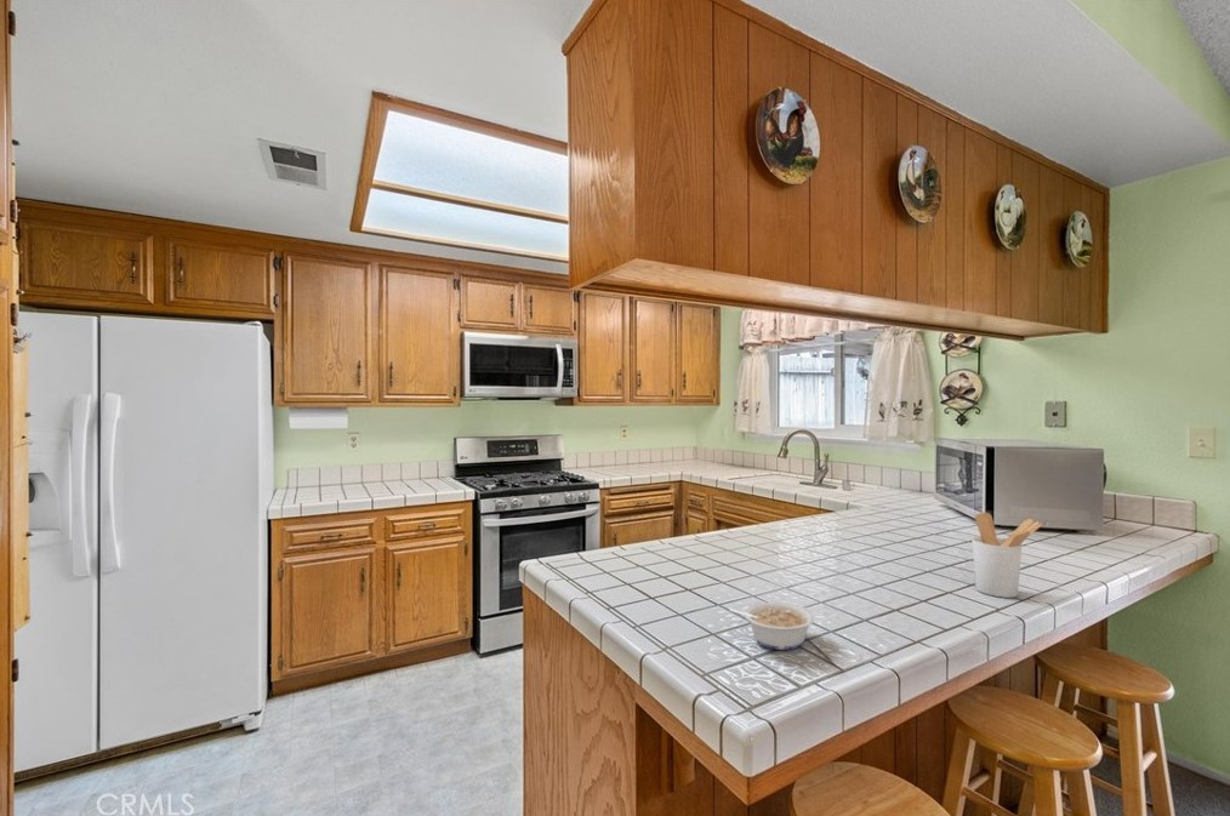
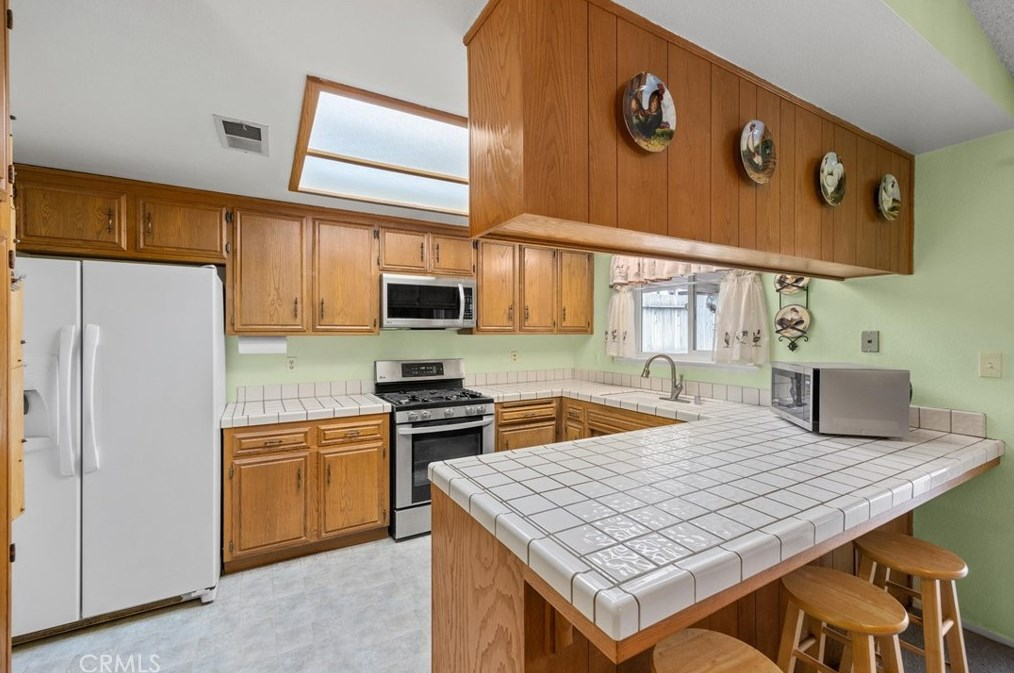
- utensil holder (1007, 554)
- legume (776, 624)
